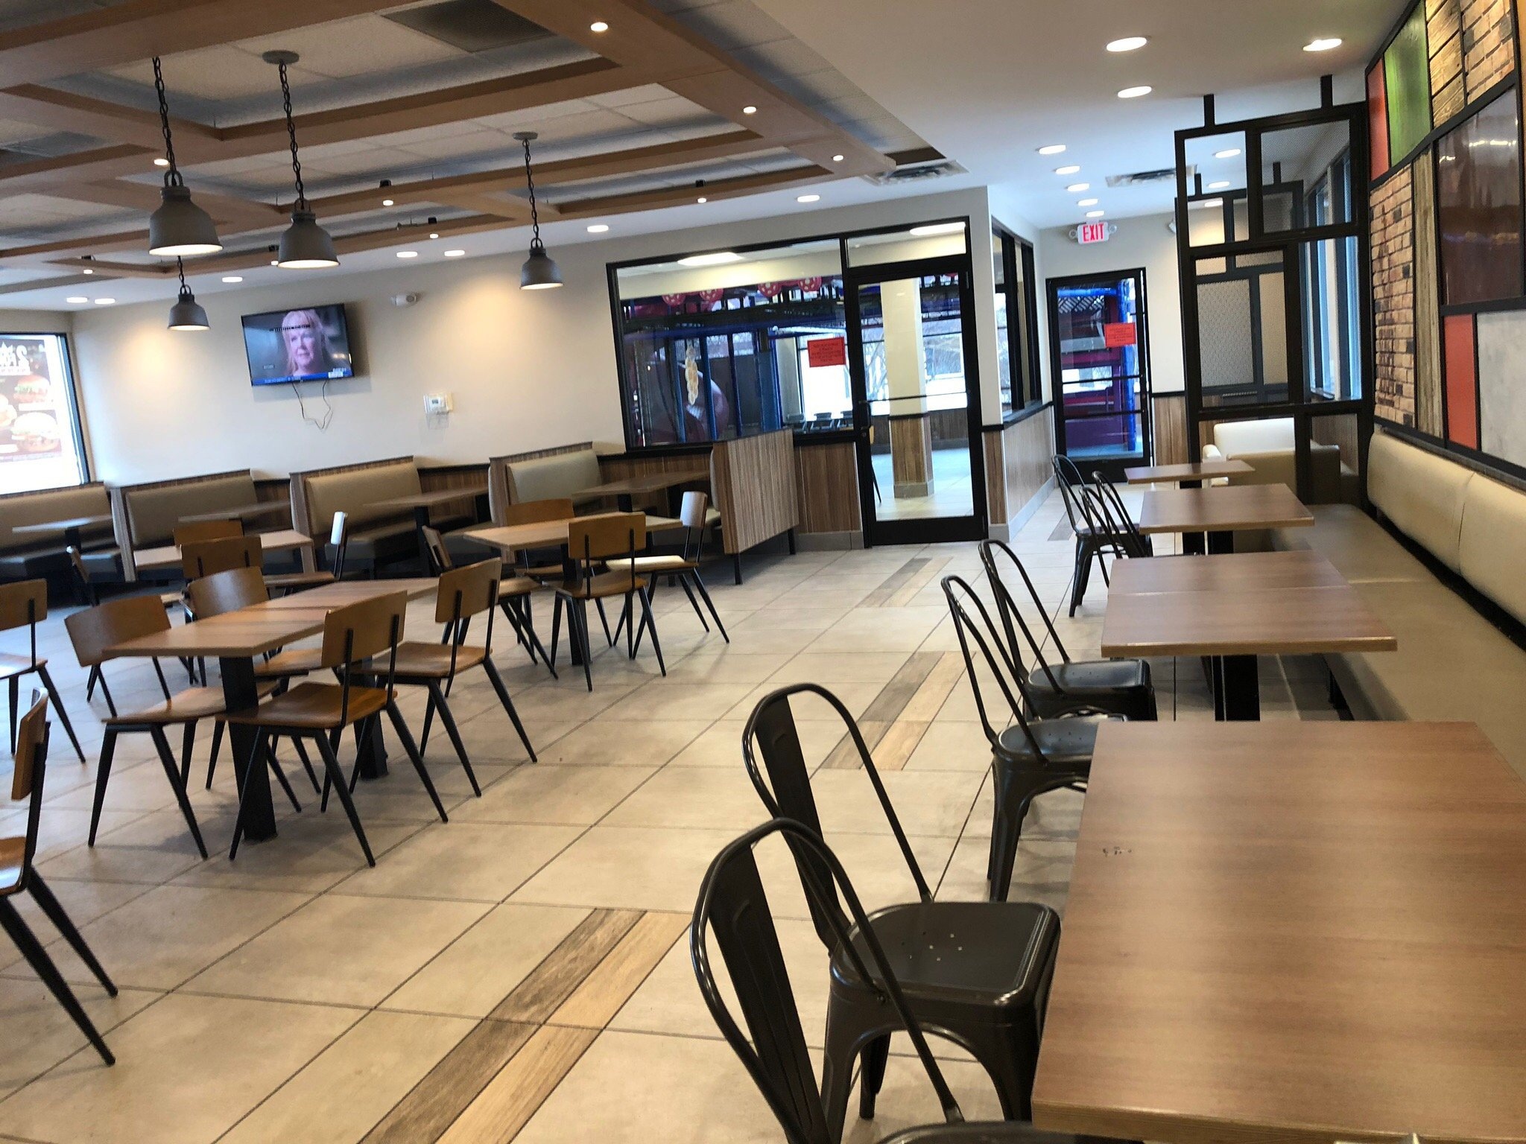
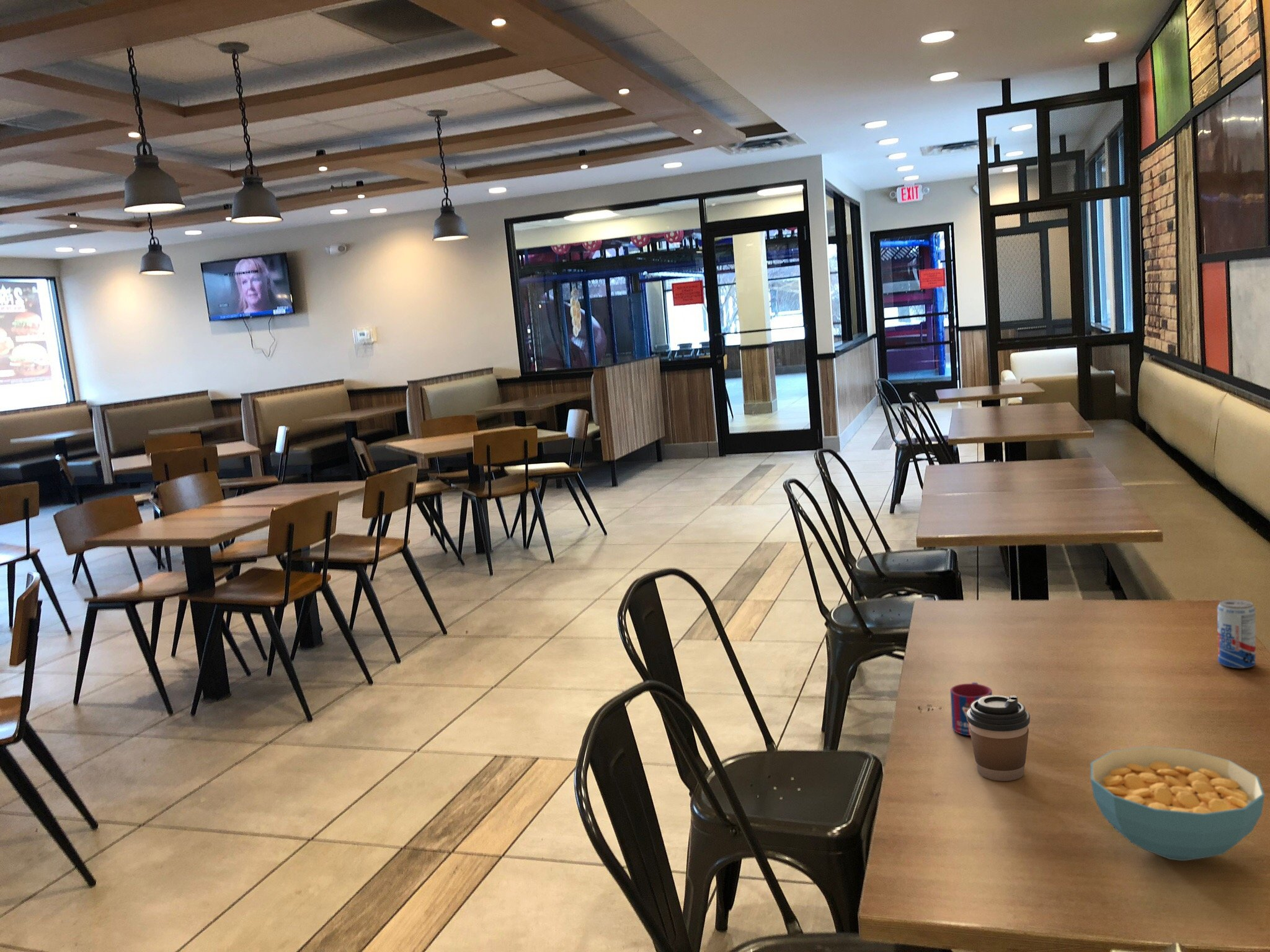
+ mug (970, 705)
+ beverage can (1236, 632)
+ cereal bowl (1174, 813)
+ coffee cup (998, 734)
